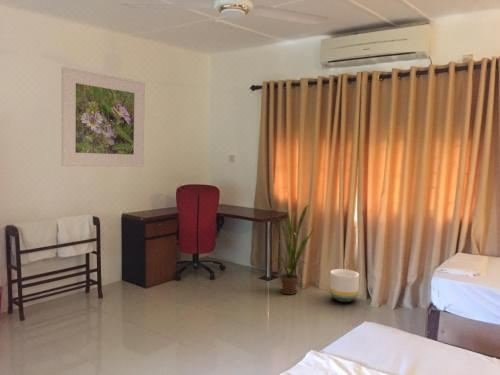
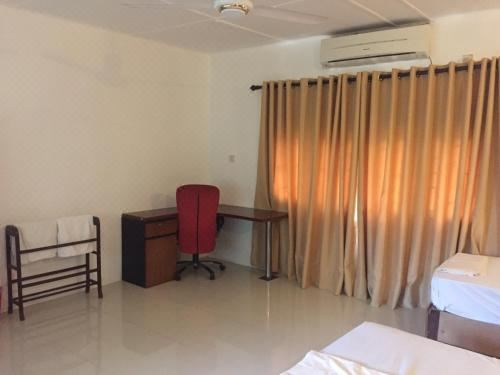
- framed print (106, 121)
- house plant (291, 248)
- planter (343, 286)
